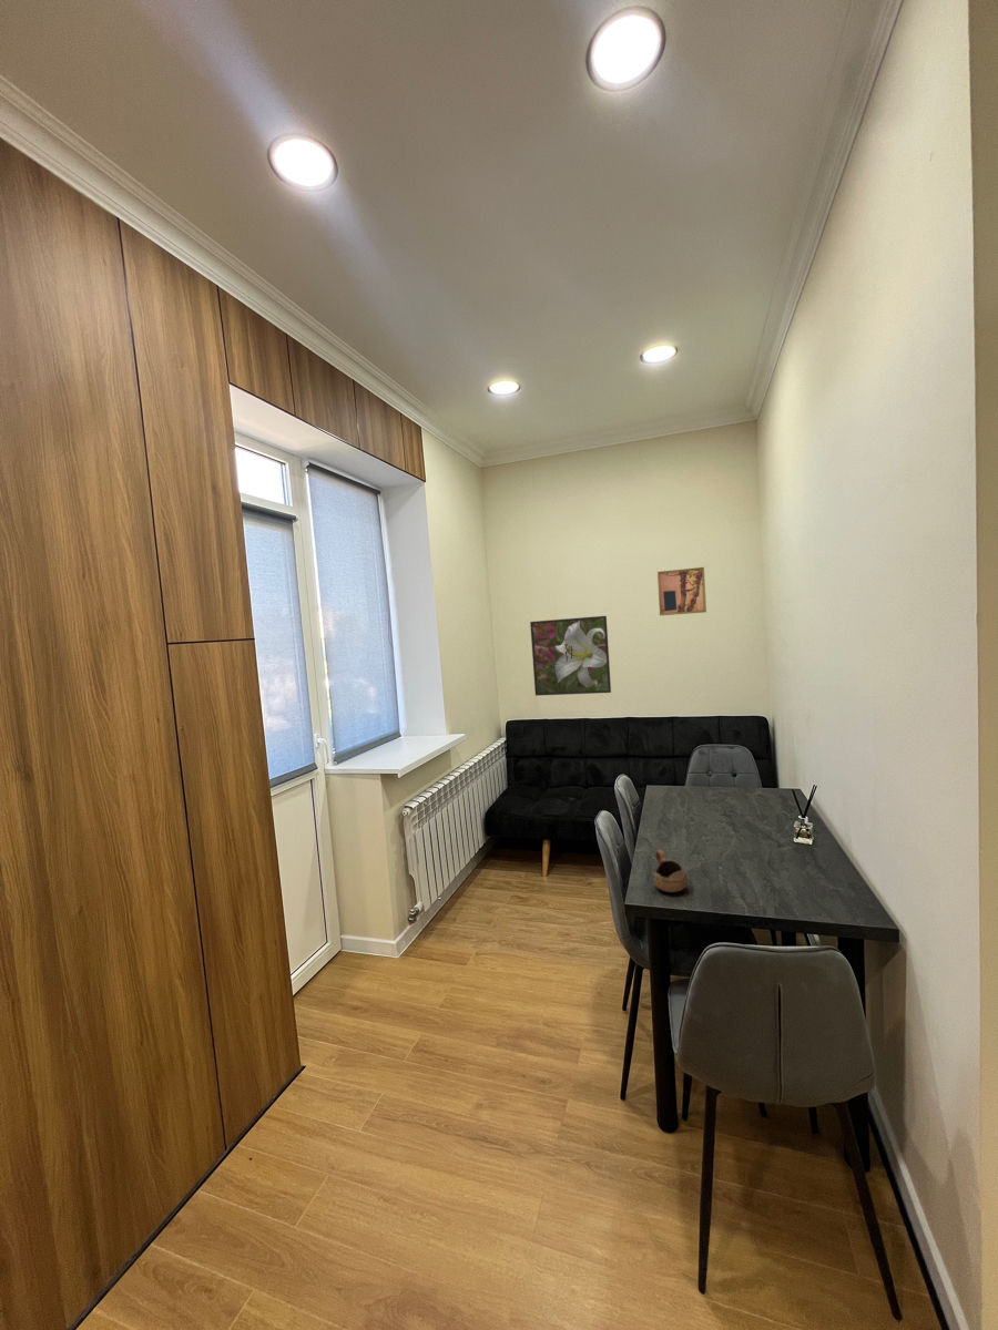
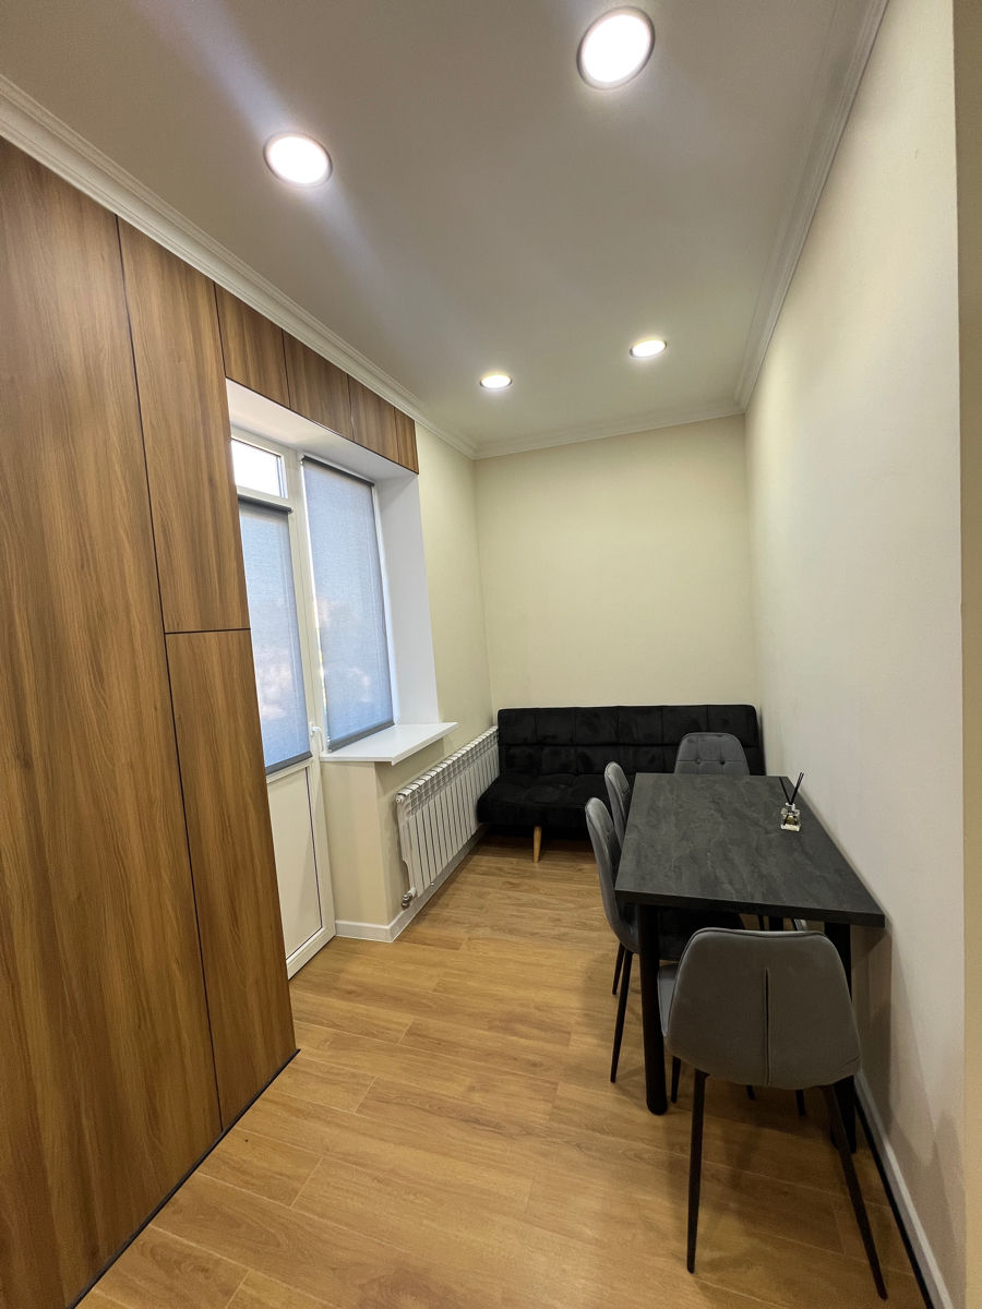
- wall art (681, 592)
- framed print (570, 656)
- cup (670, 871)
